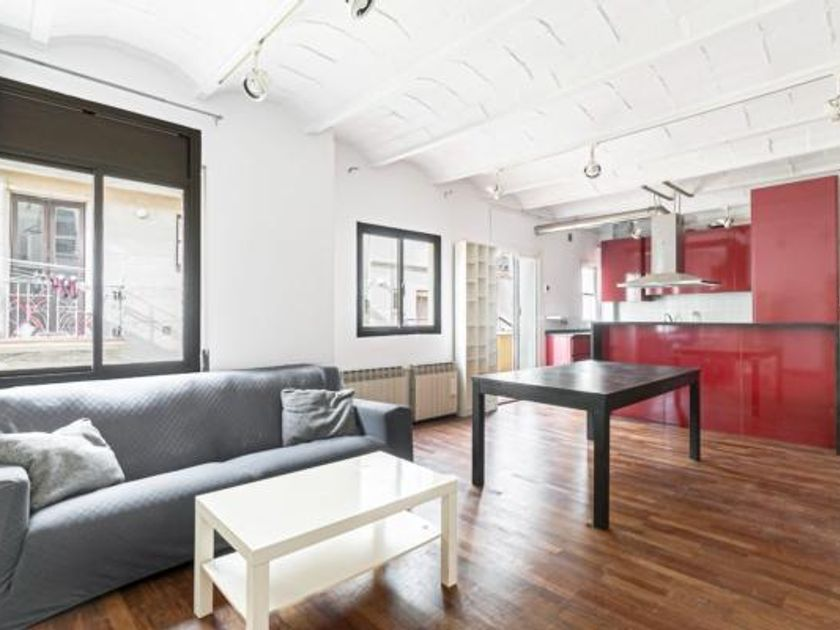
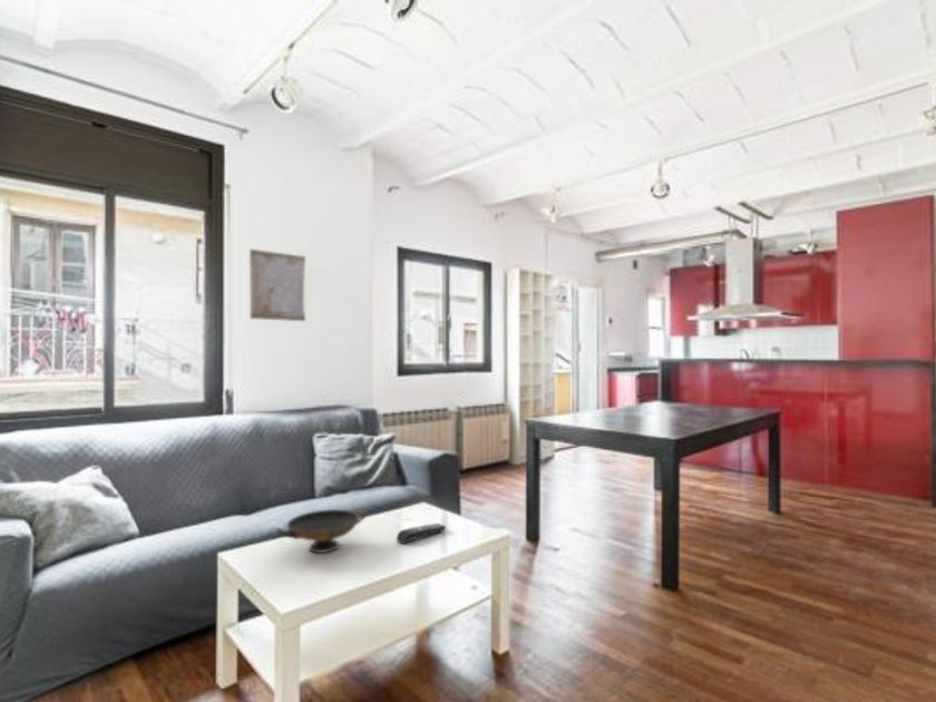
+ decorative bowl (323, 533)
+ remote control (421, 530)
+ wall art (279, 285)
